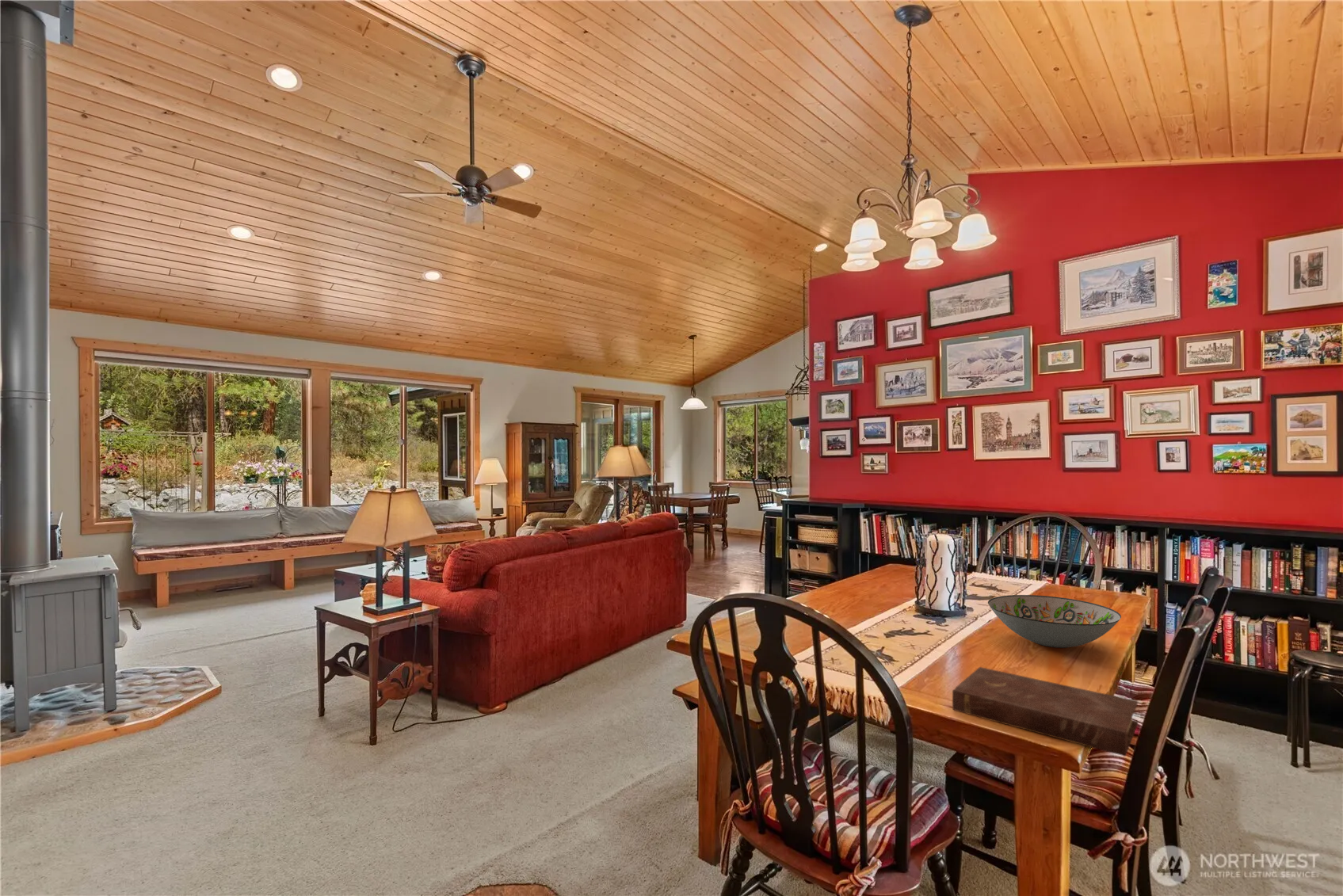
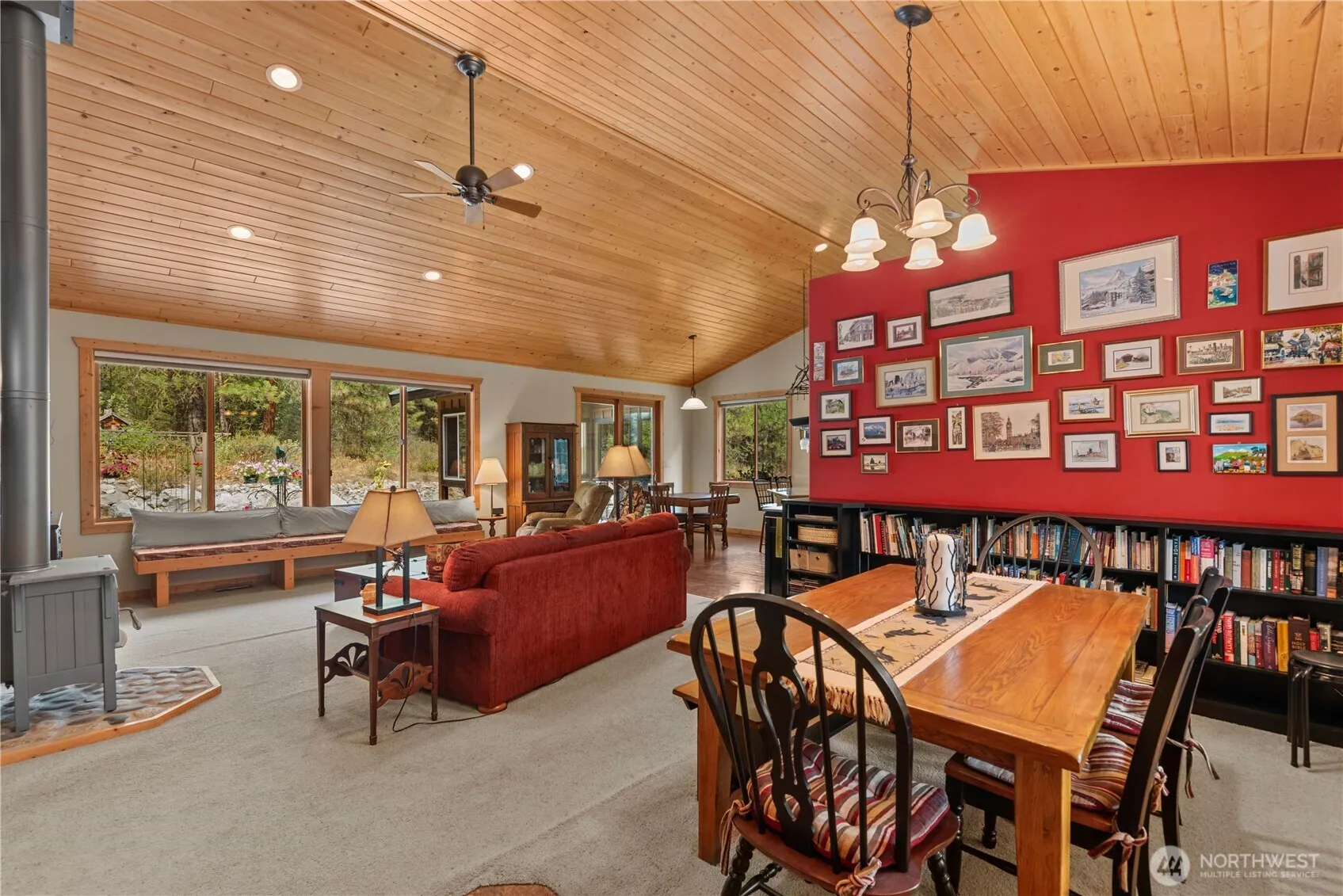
- book (1043, 706)
- decorative bowl (1051, 625)
